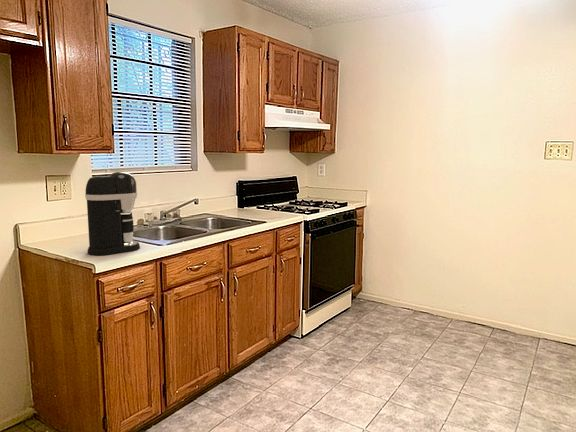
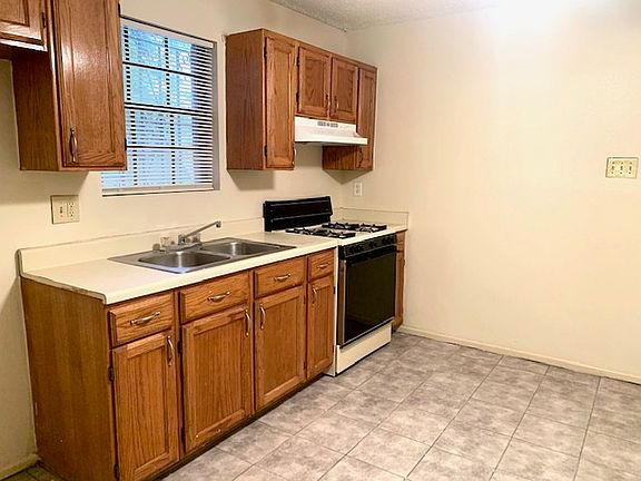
- coffee maker (112, 211)
